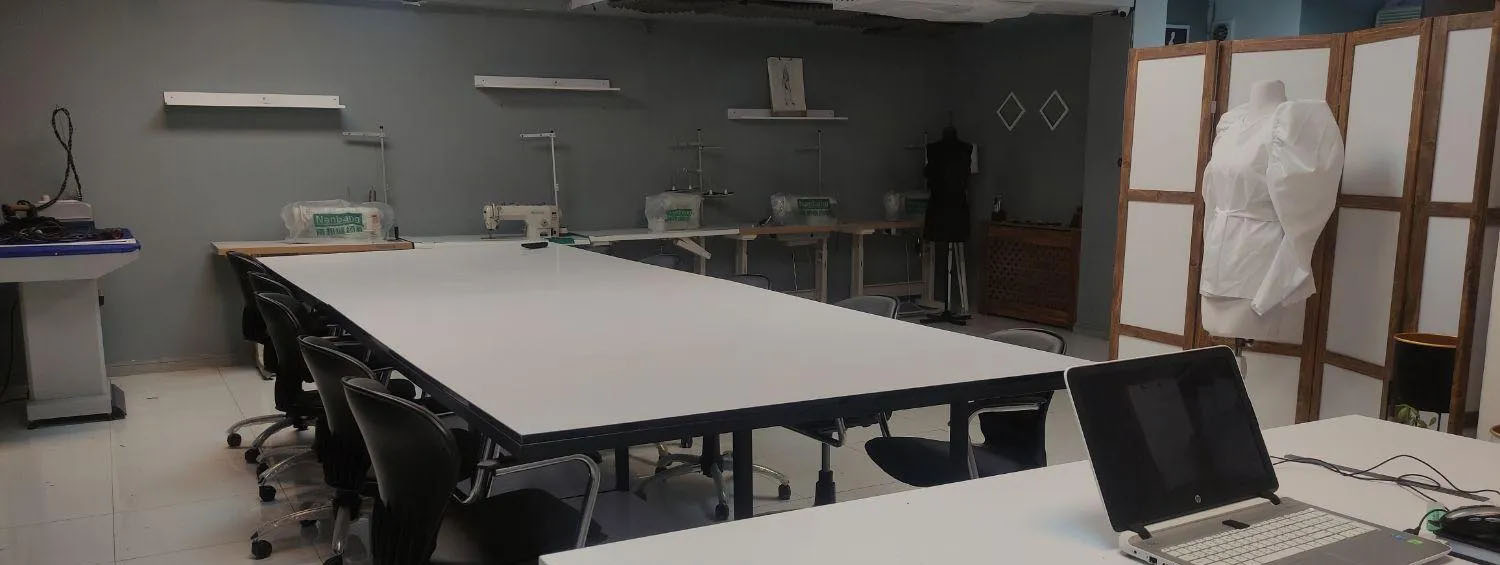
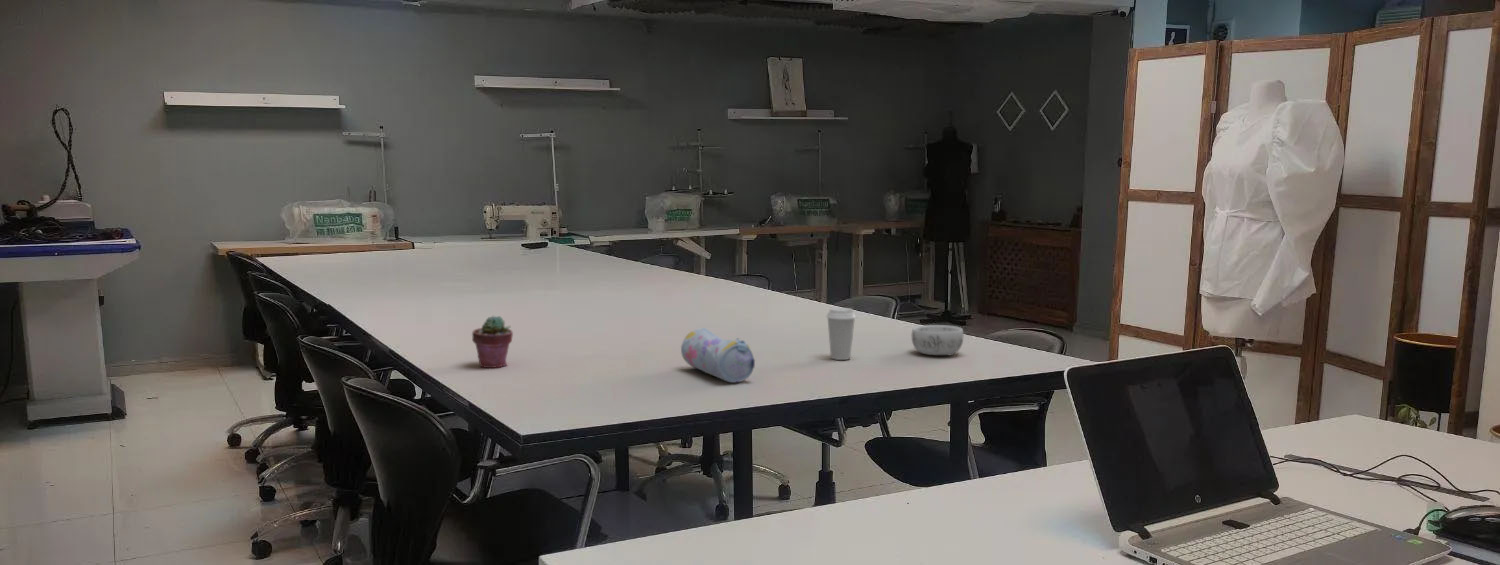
+ coffee cup (840, 333)
+ decorative bowl (934, 340)
+ pencil case (716, 354)
+ potted succulent (492, 341)
